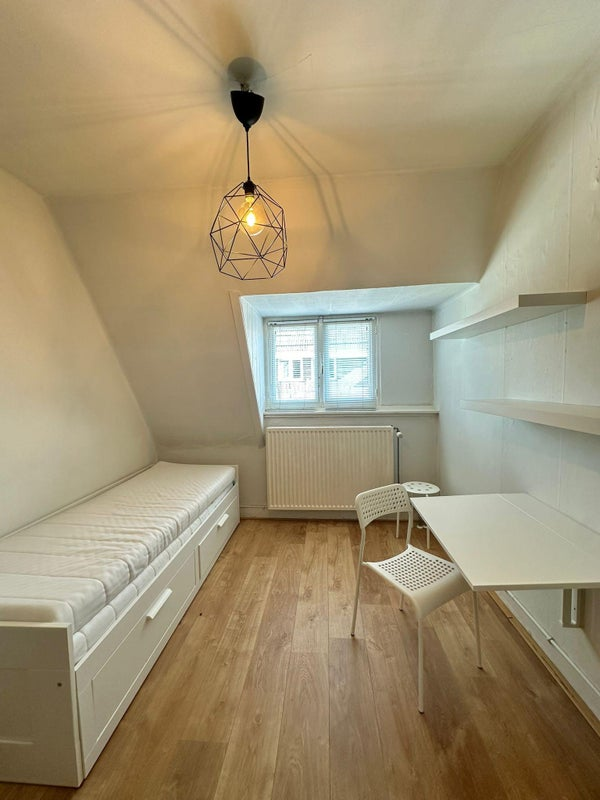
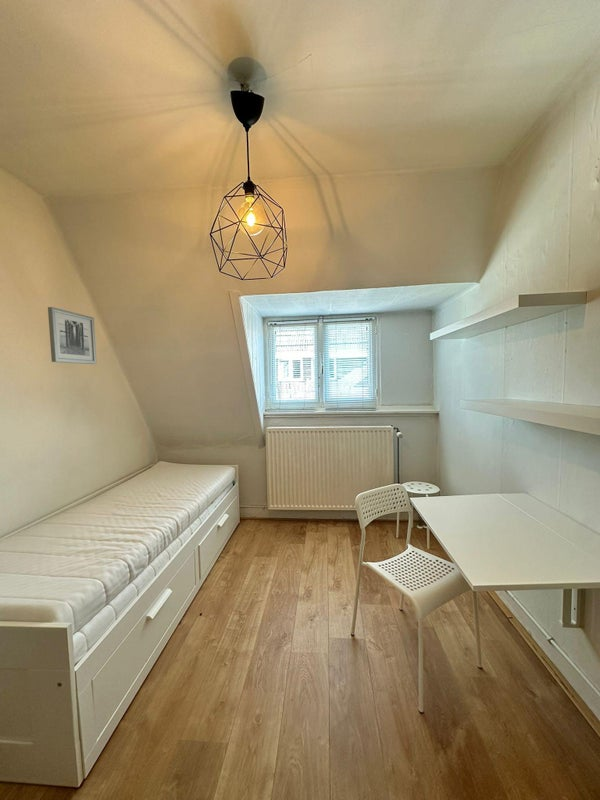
+ wall art (74, 338)
